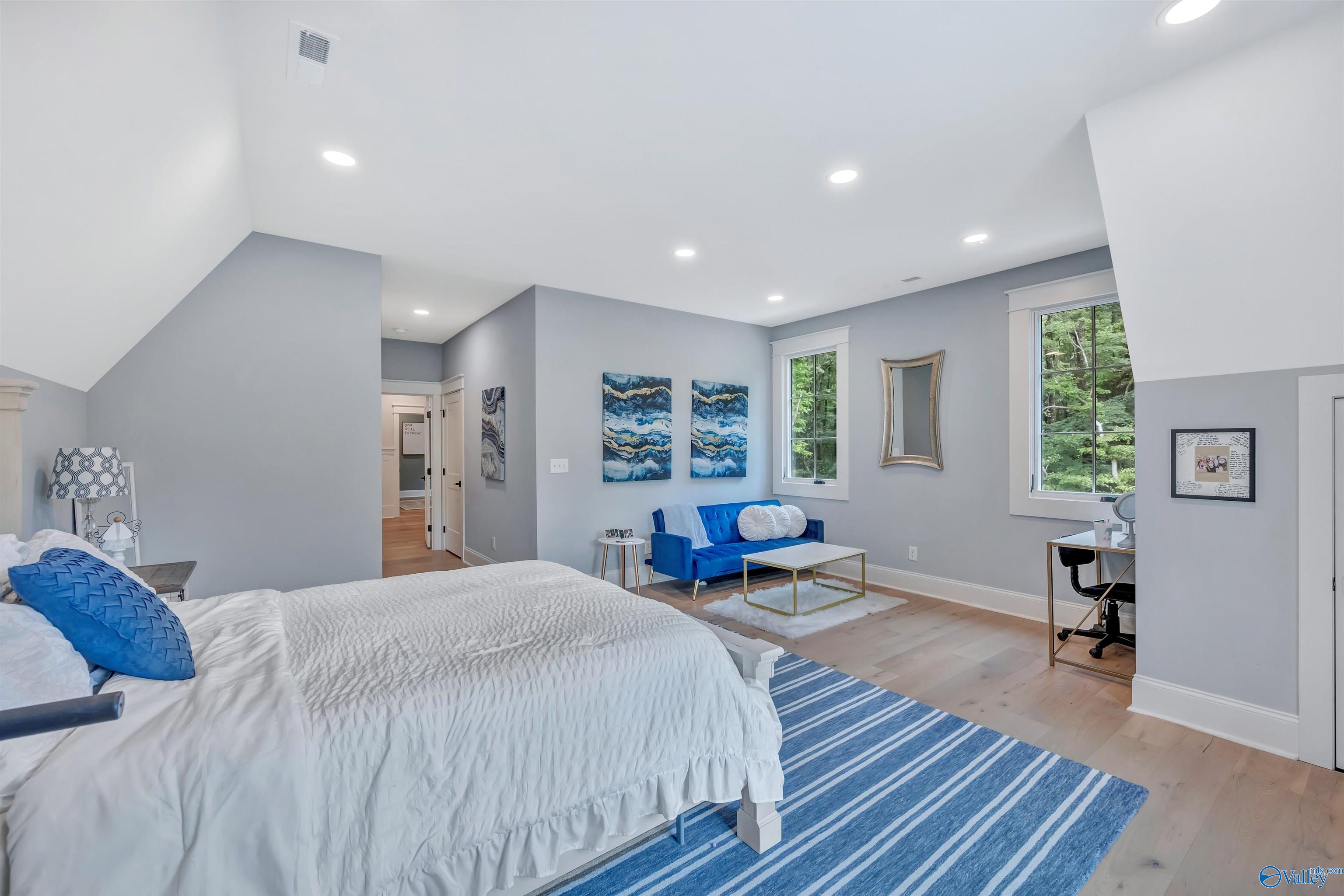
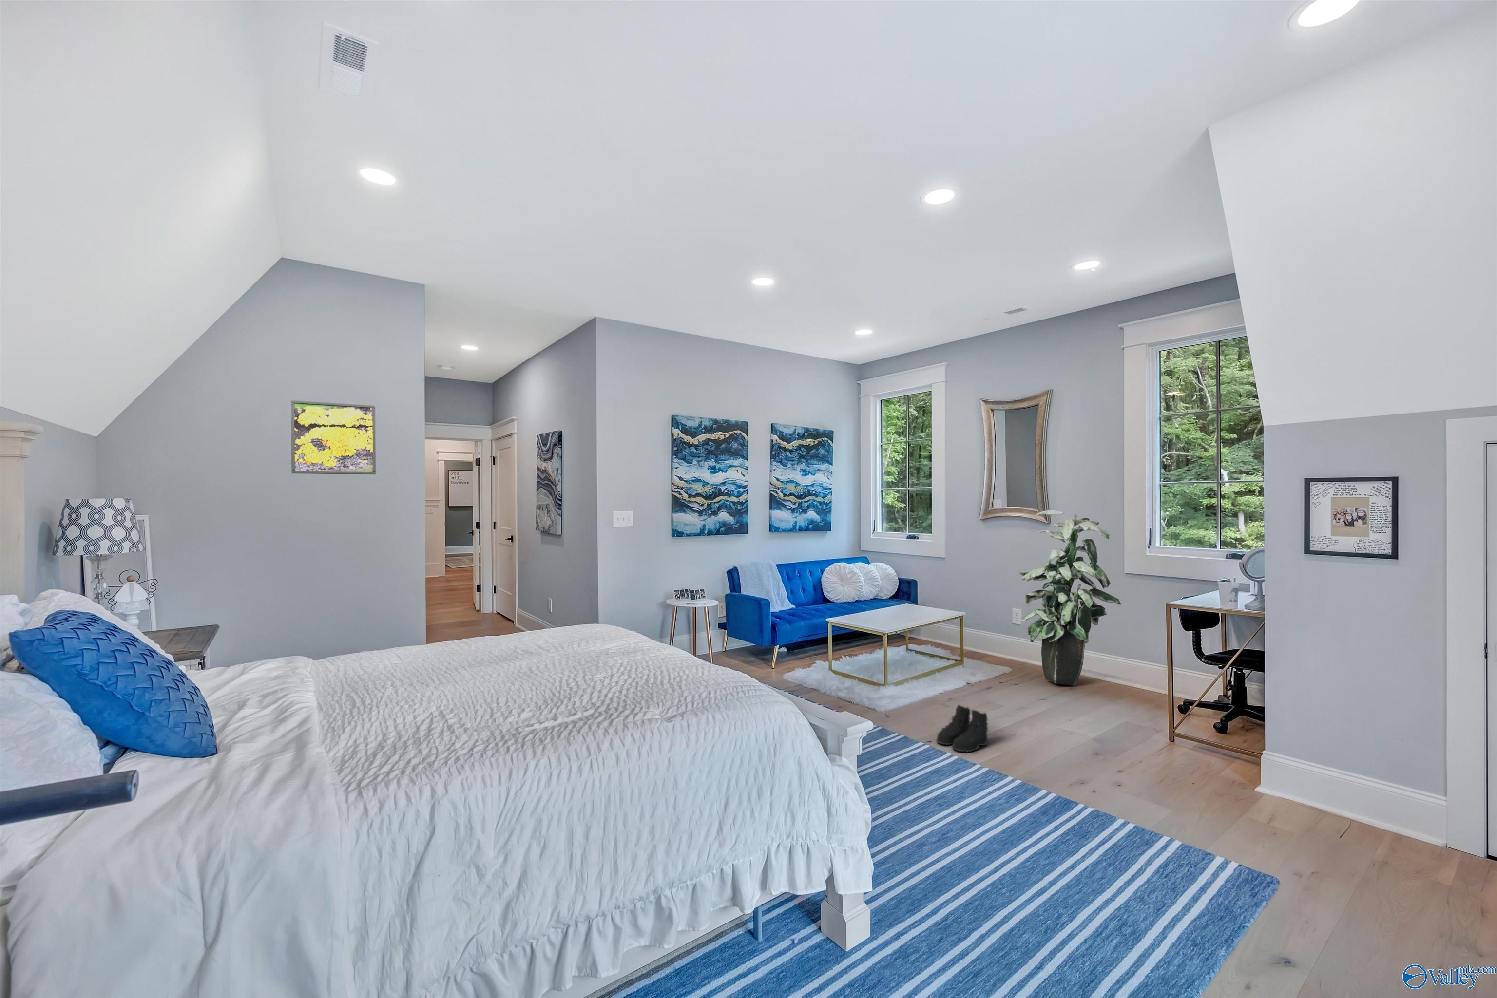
+ boots (962, 726)
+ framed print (334, 439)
+ indoor plant (1063, 596)
